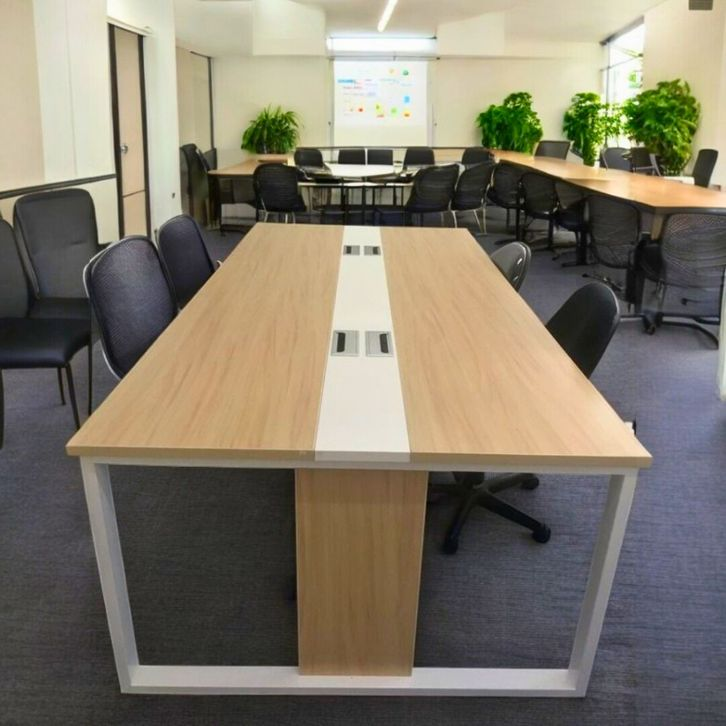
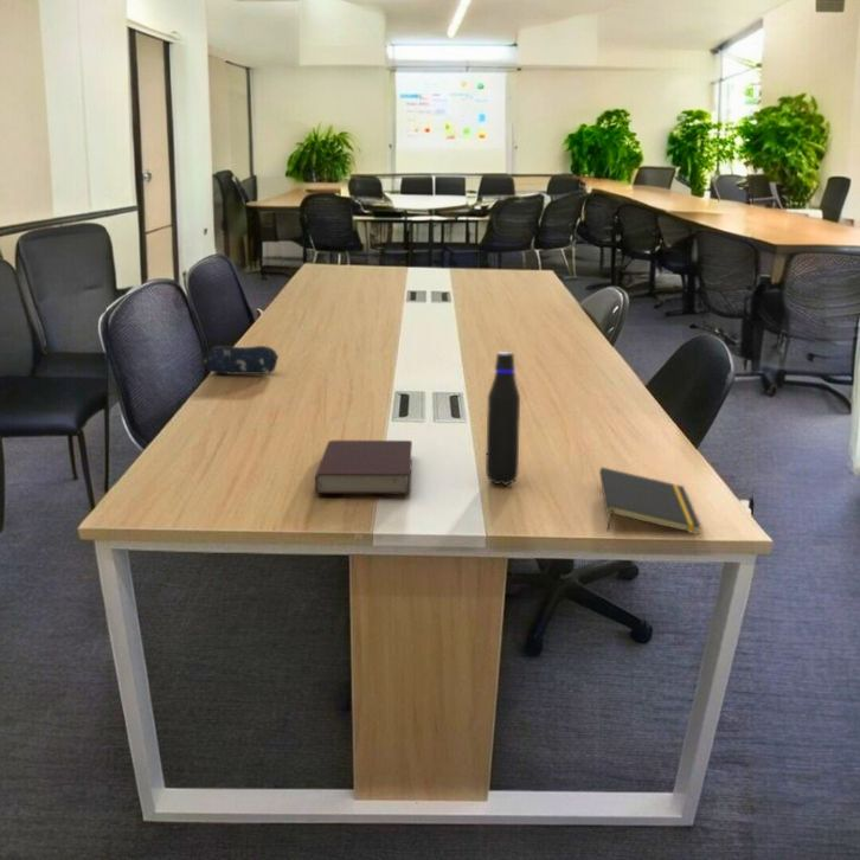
+ pencil case (240, 360)
+ notepad (647, 498)
+ water bottle (502, 418)
+ book (366, 466)
